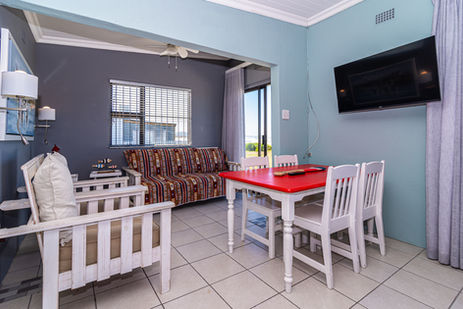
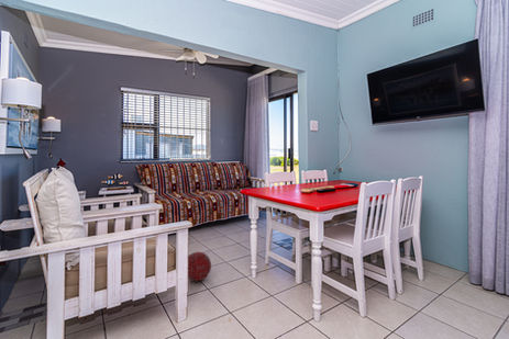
+ ball (197, 265)
